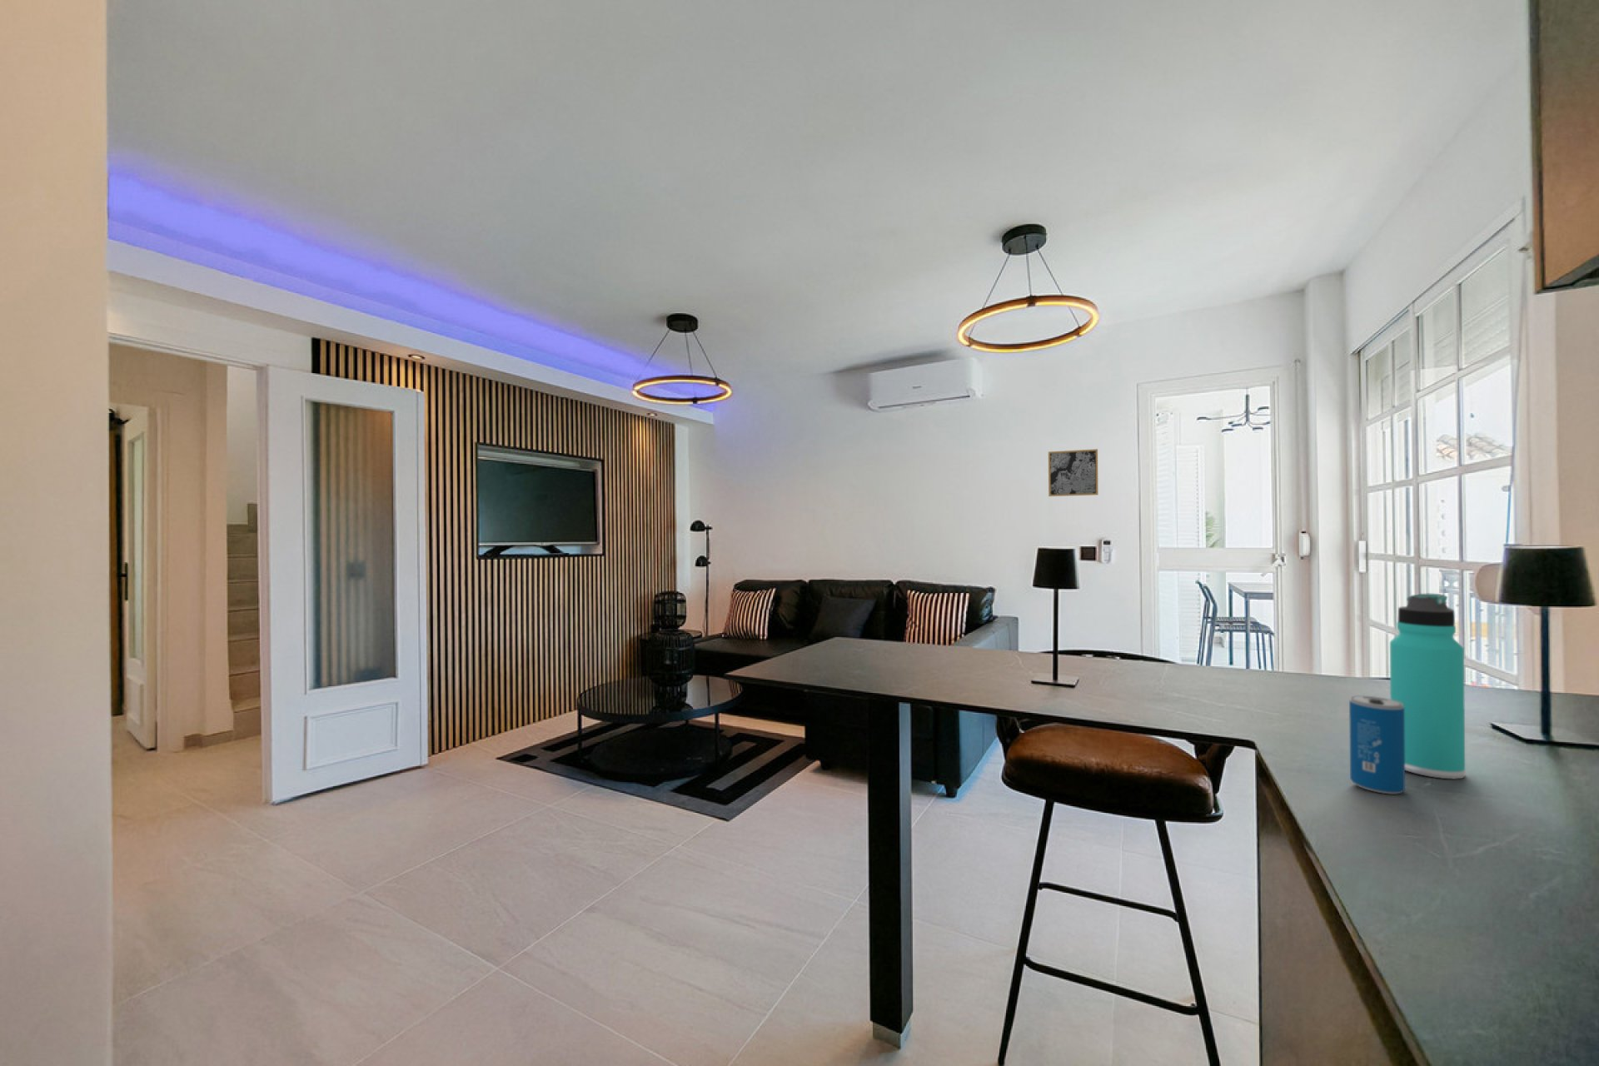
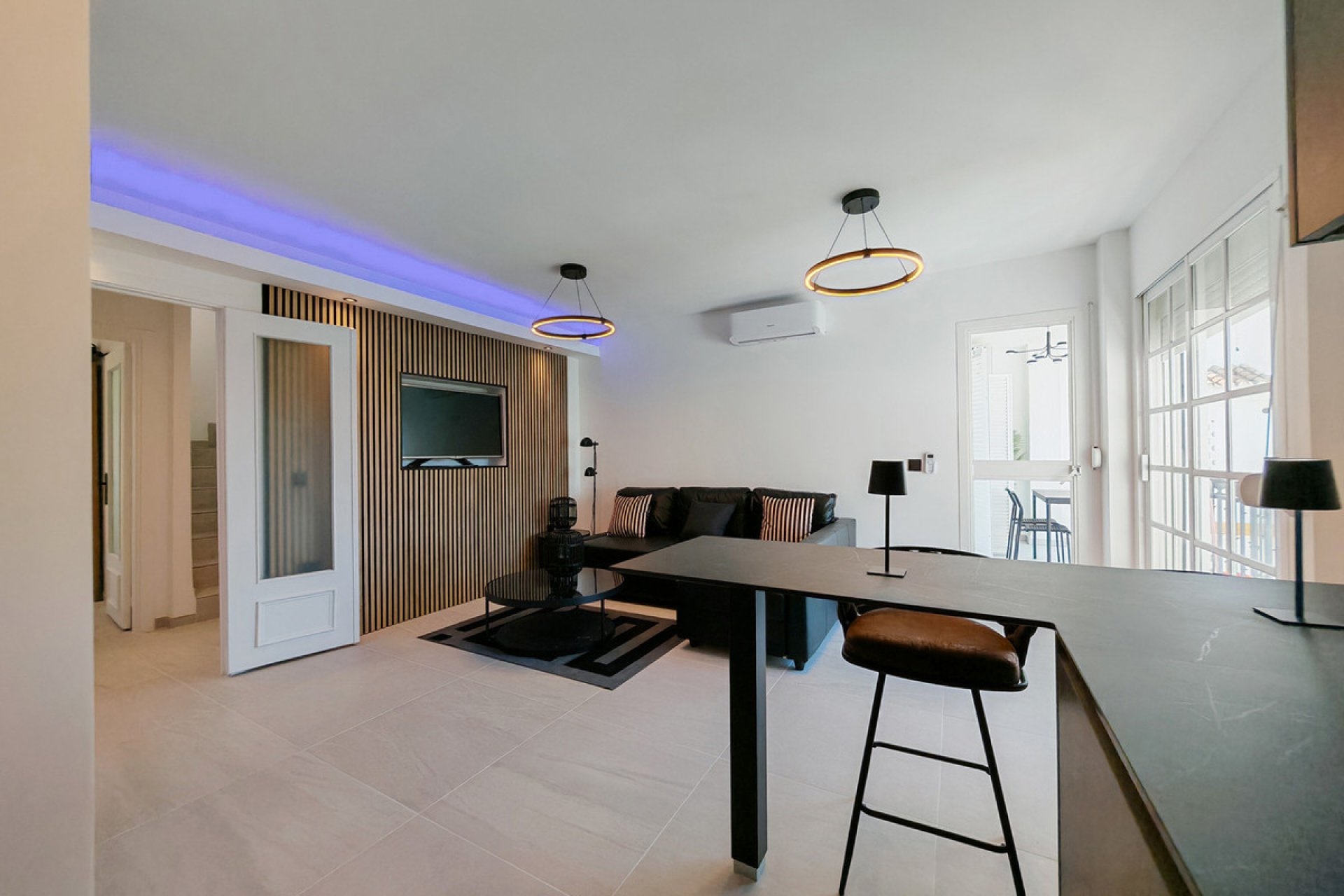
- thermos bottle (1425, 682)
- beverage can (1375, 742)
- wall art (1073, 474)
